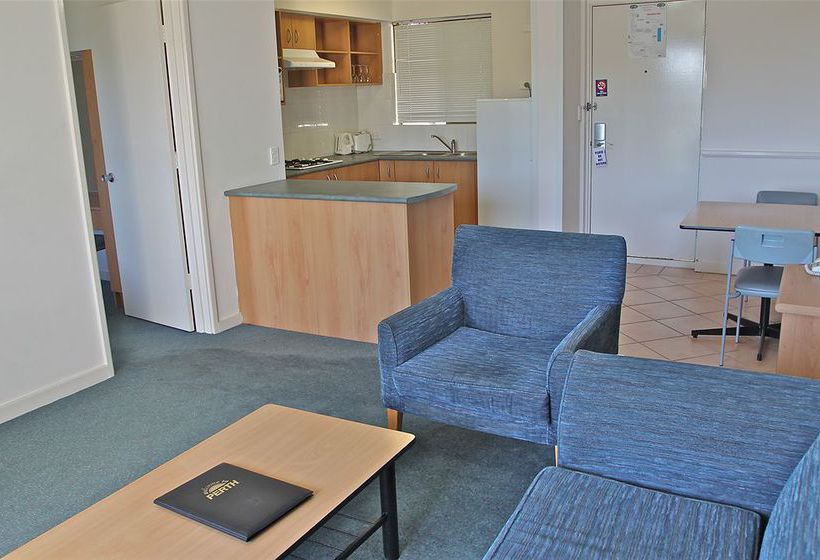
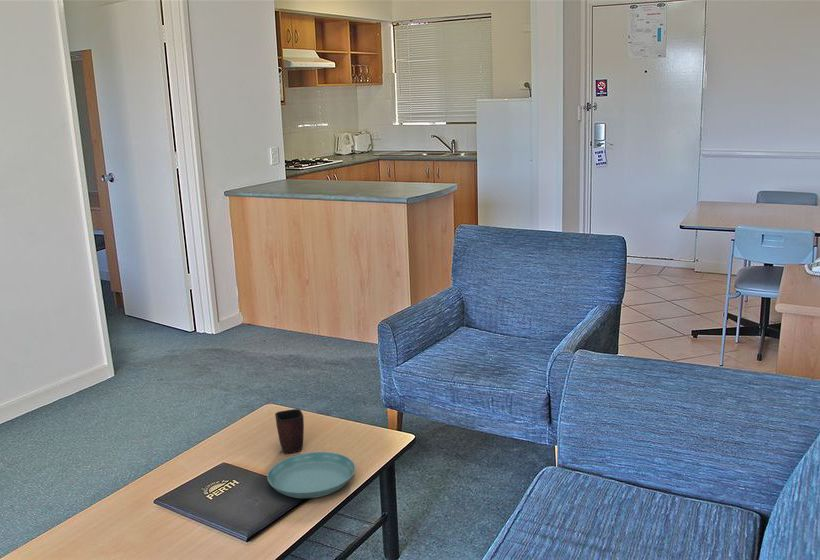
+ saucer (311, 476)
+ mug (288, 430)
